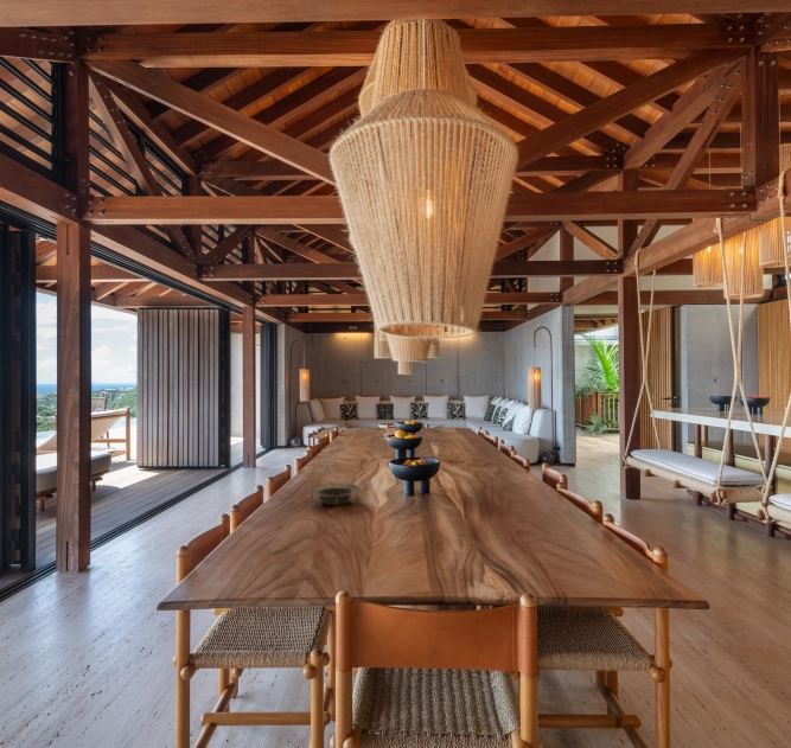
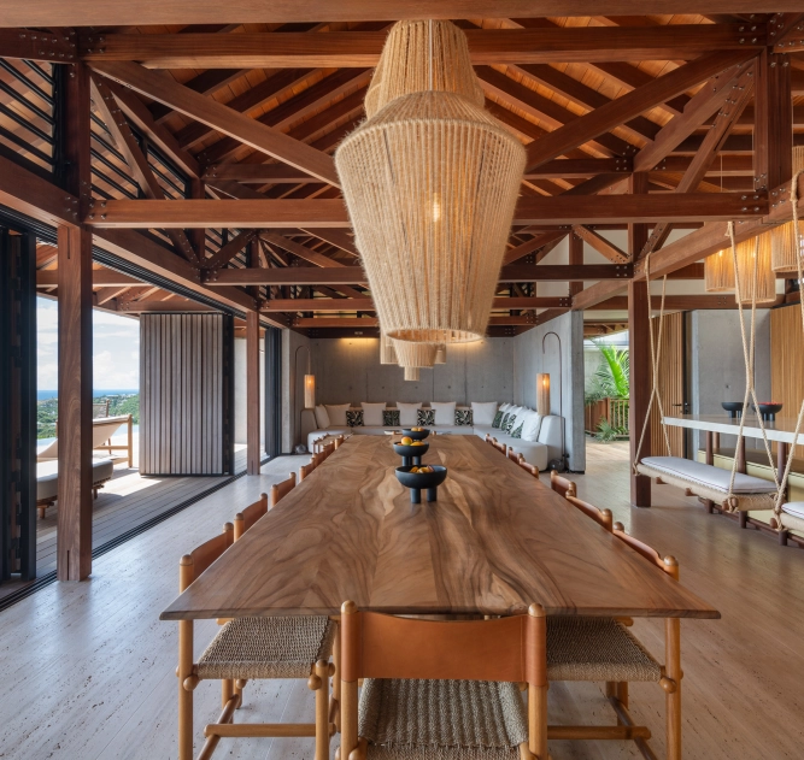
- bowl (334, 496)
